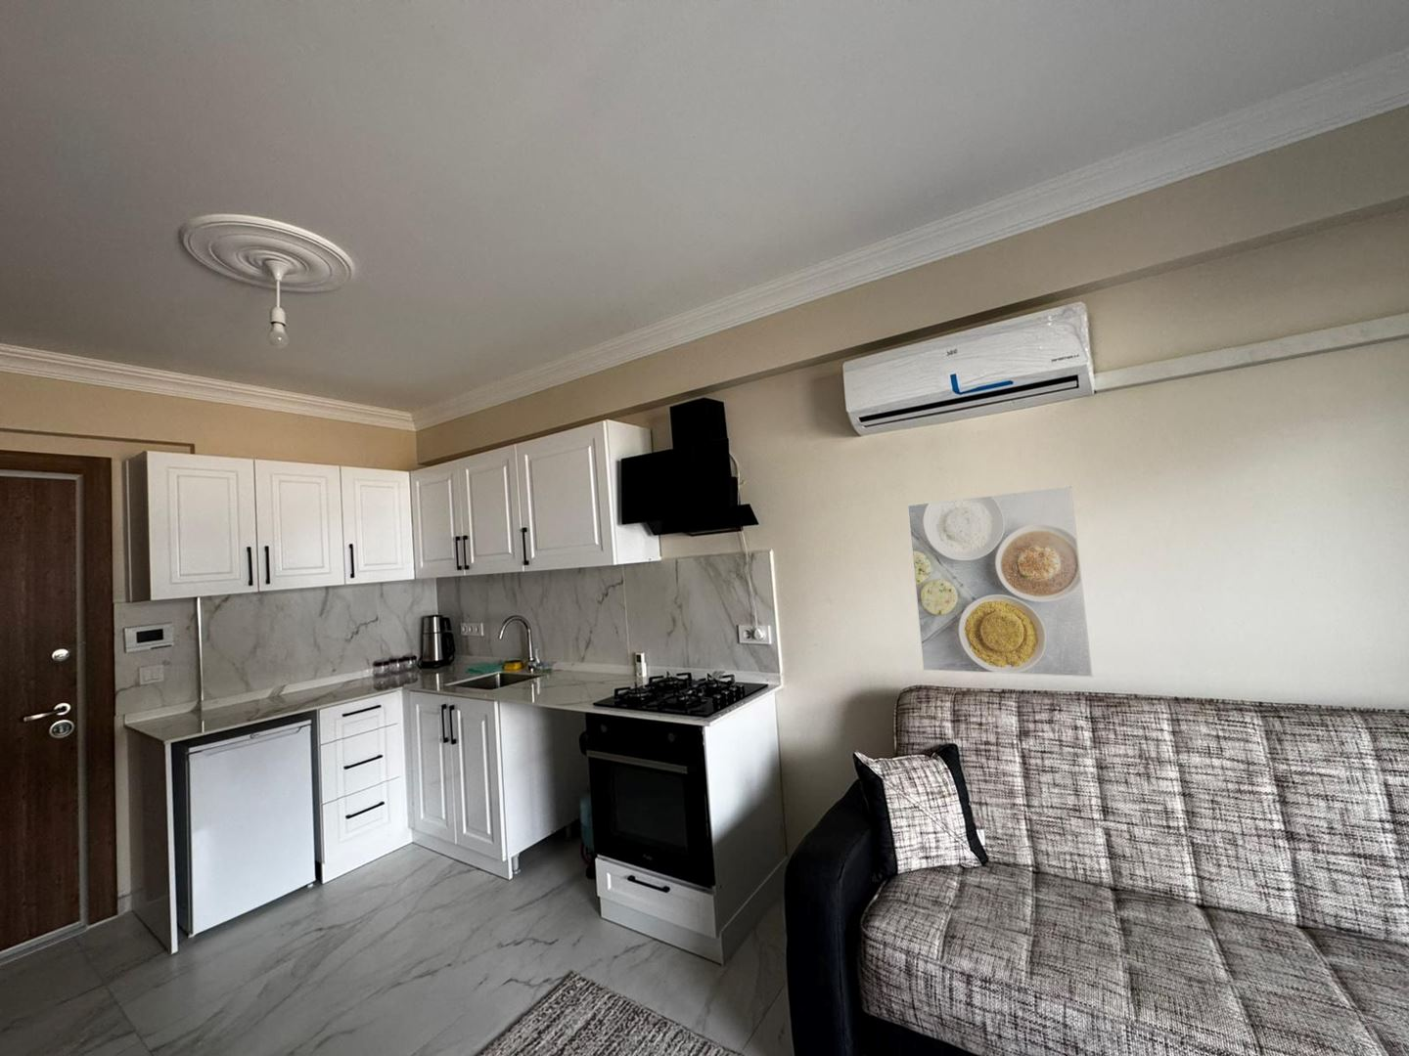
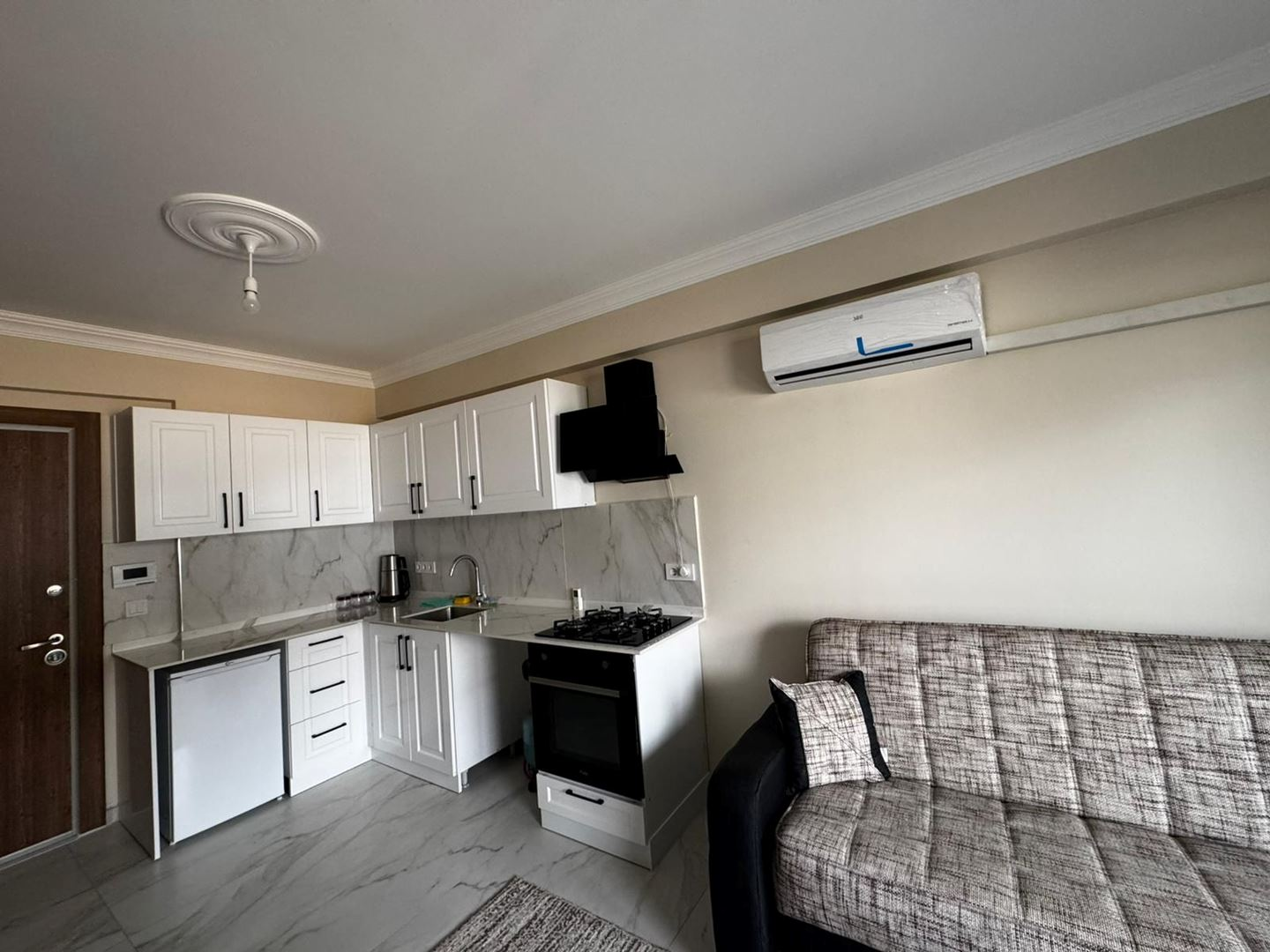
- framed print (993, 583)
